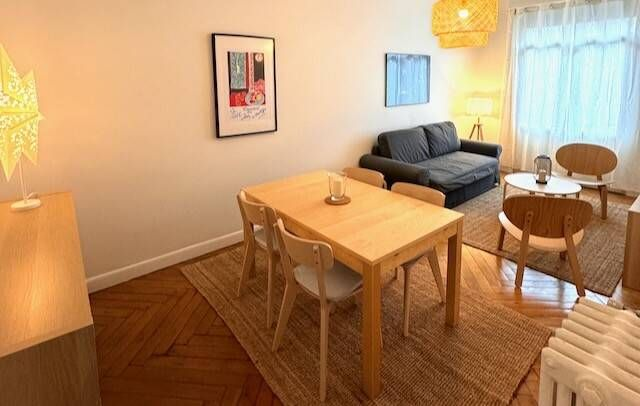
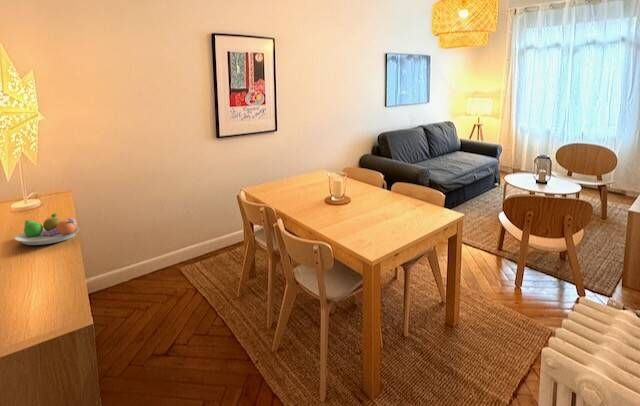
+ fruit bowl (46, 227)
